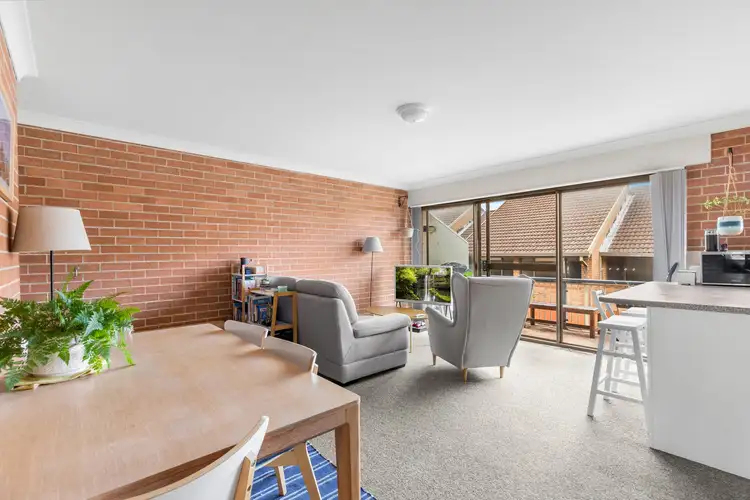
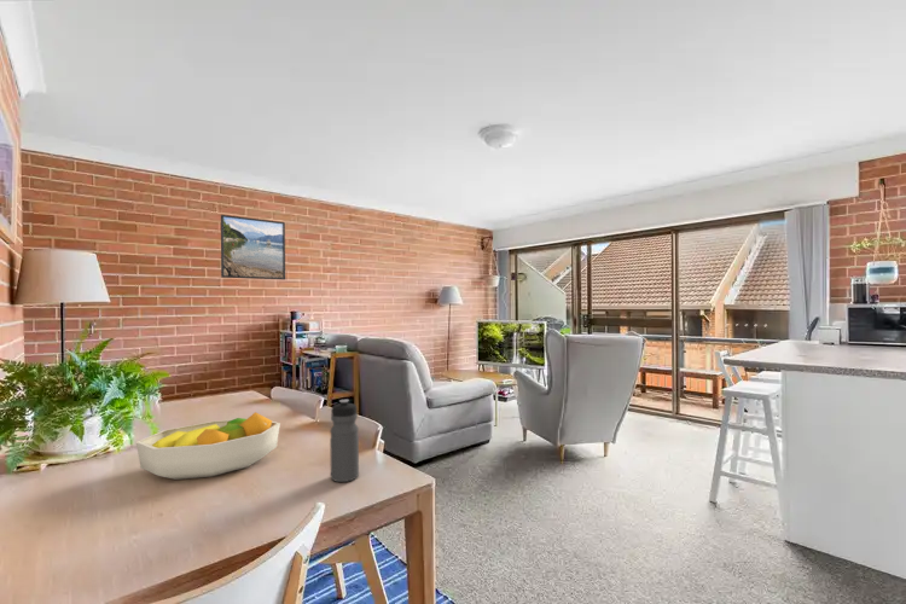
+ water bottle (344, 437)
+ fruit bowl (213, 441)
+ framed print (254, 248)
